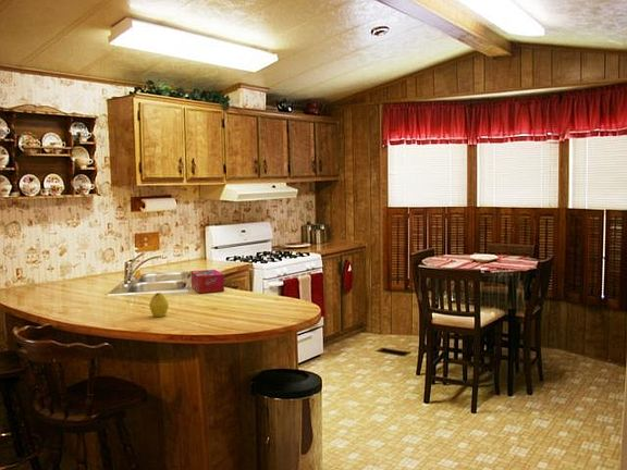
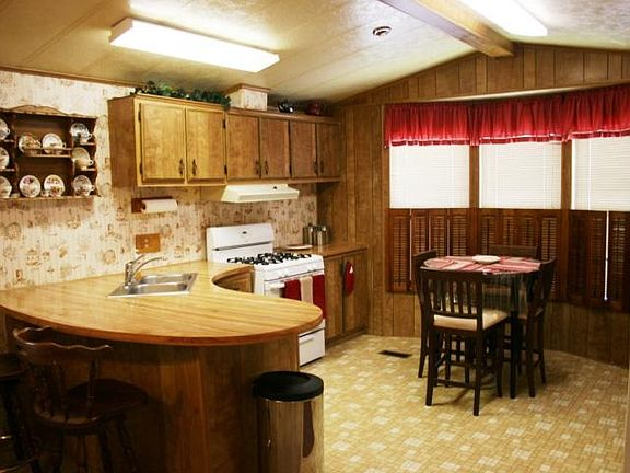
- fruit (159, 305)
- tissue box (207, 281)
